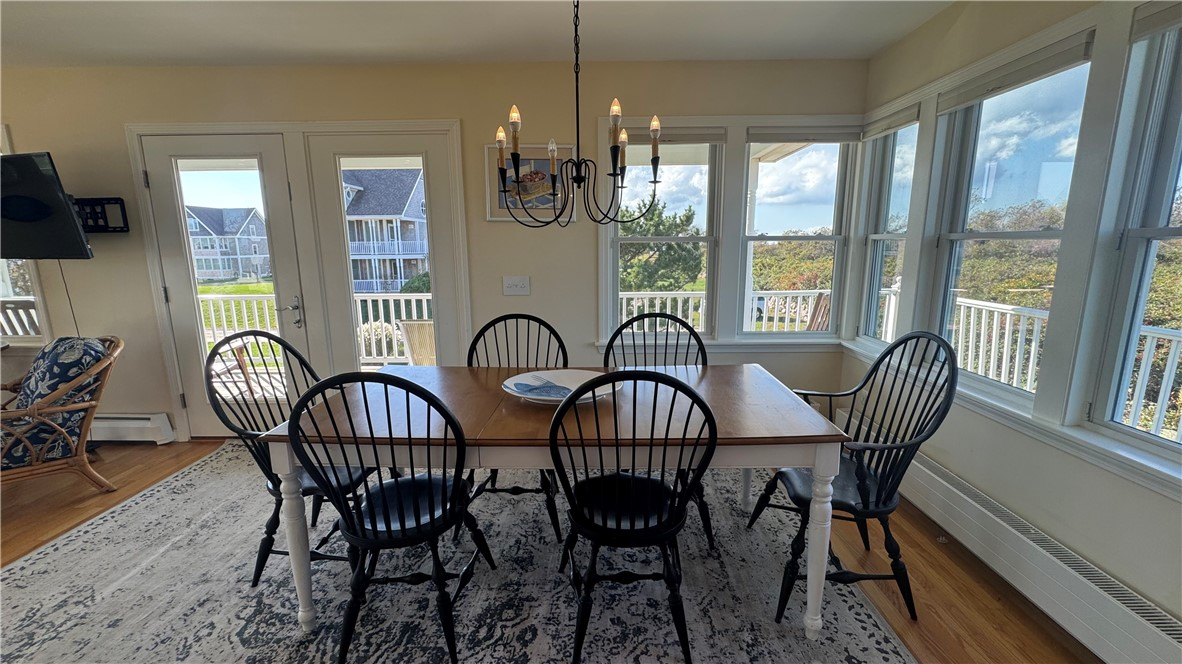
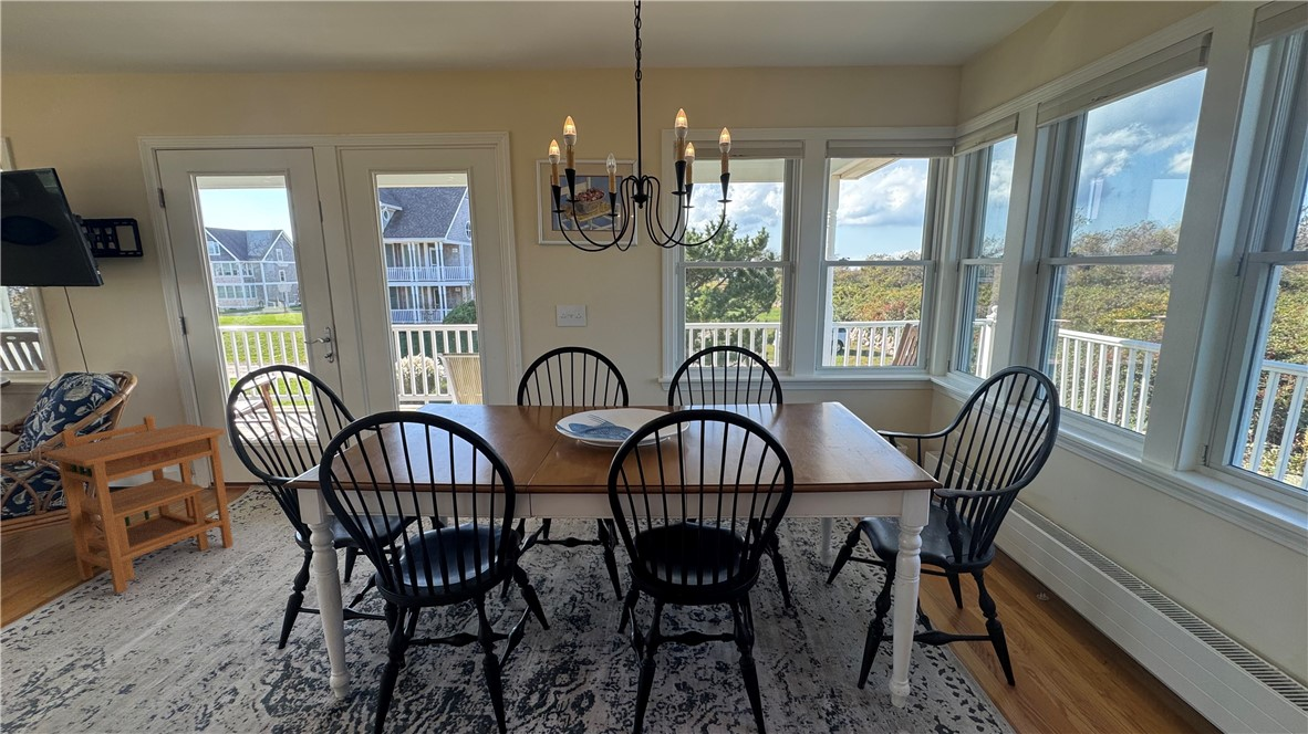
+ side table (149, 495)
